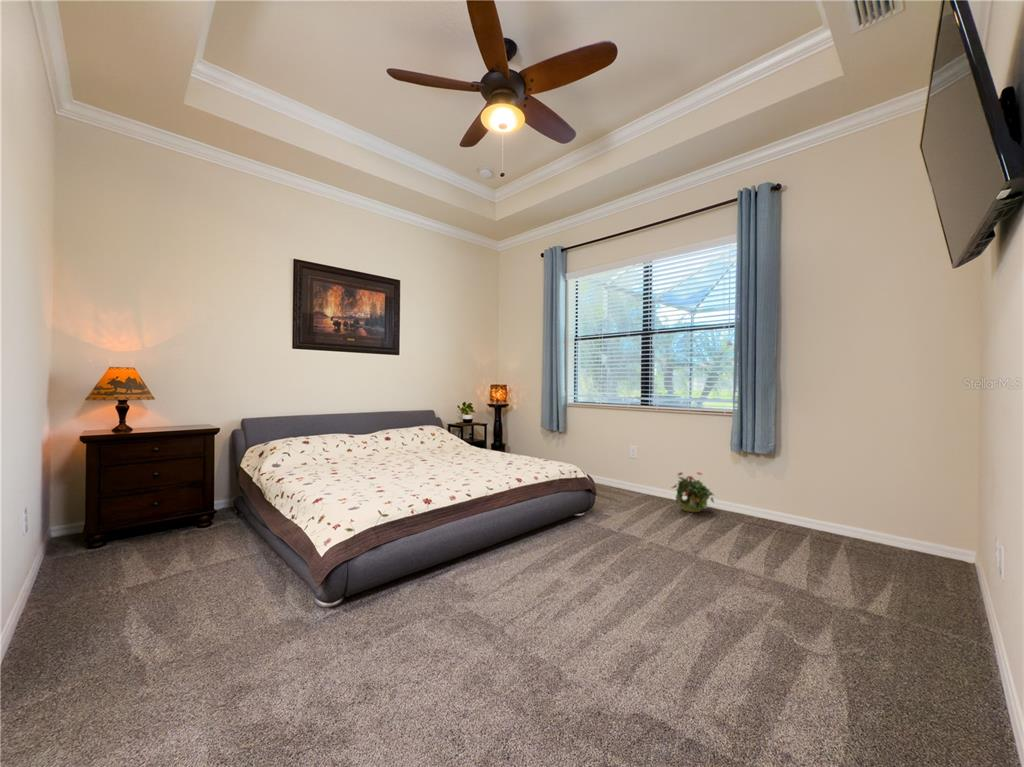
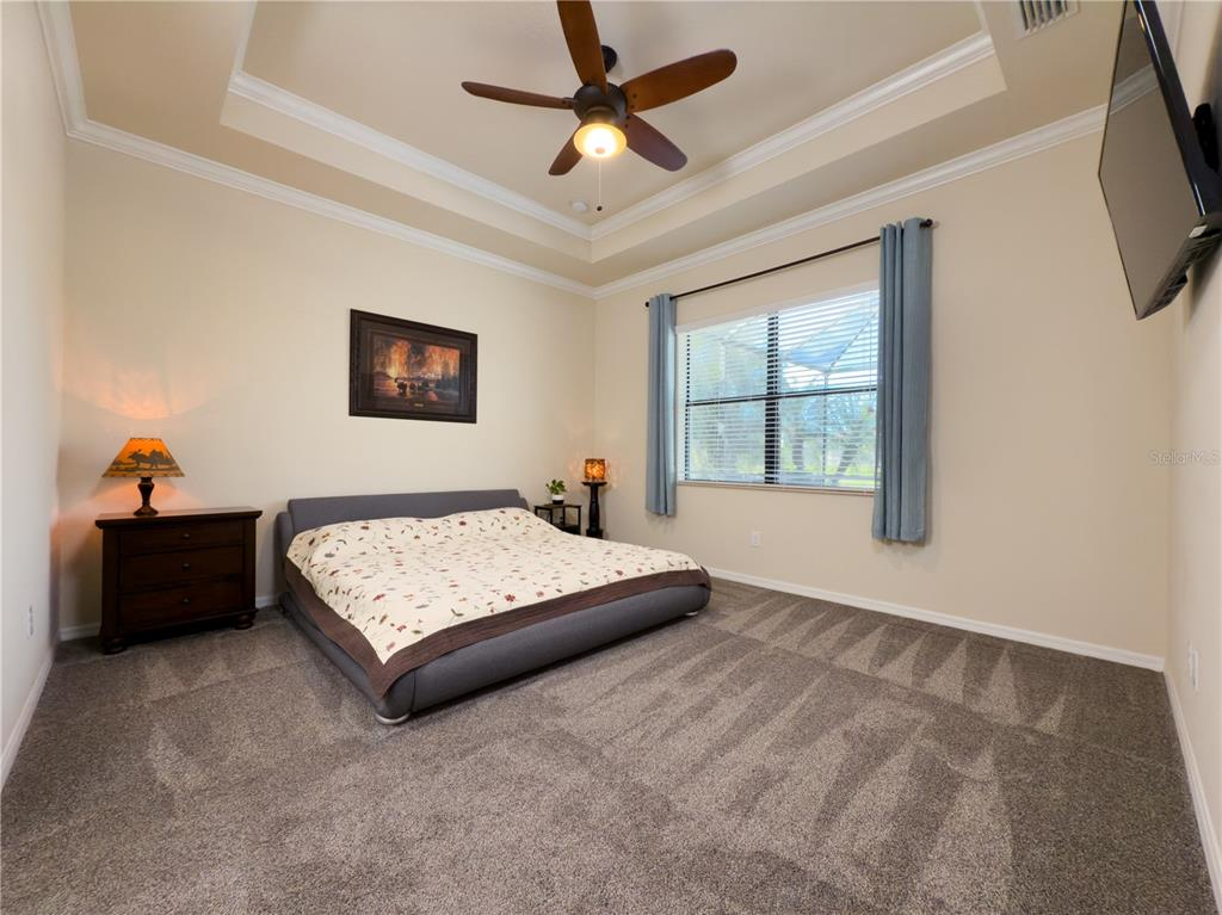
- potted plant (694, 491)
